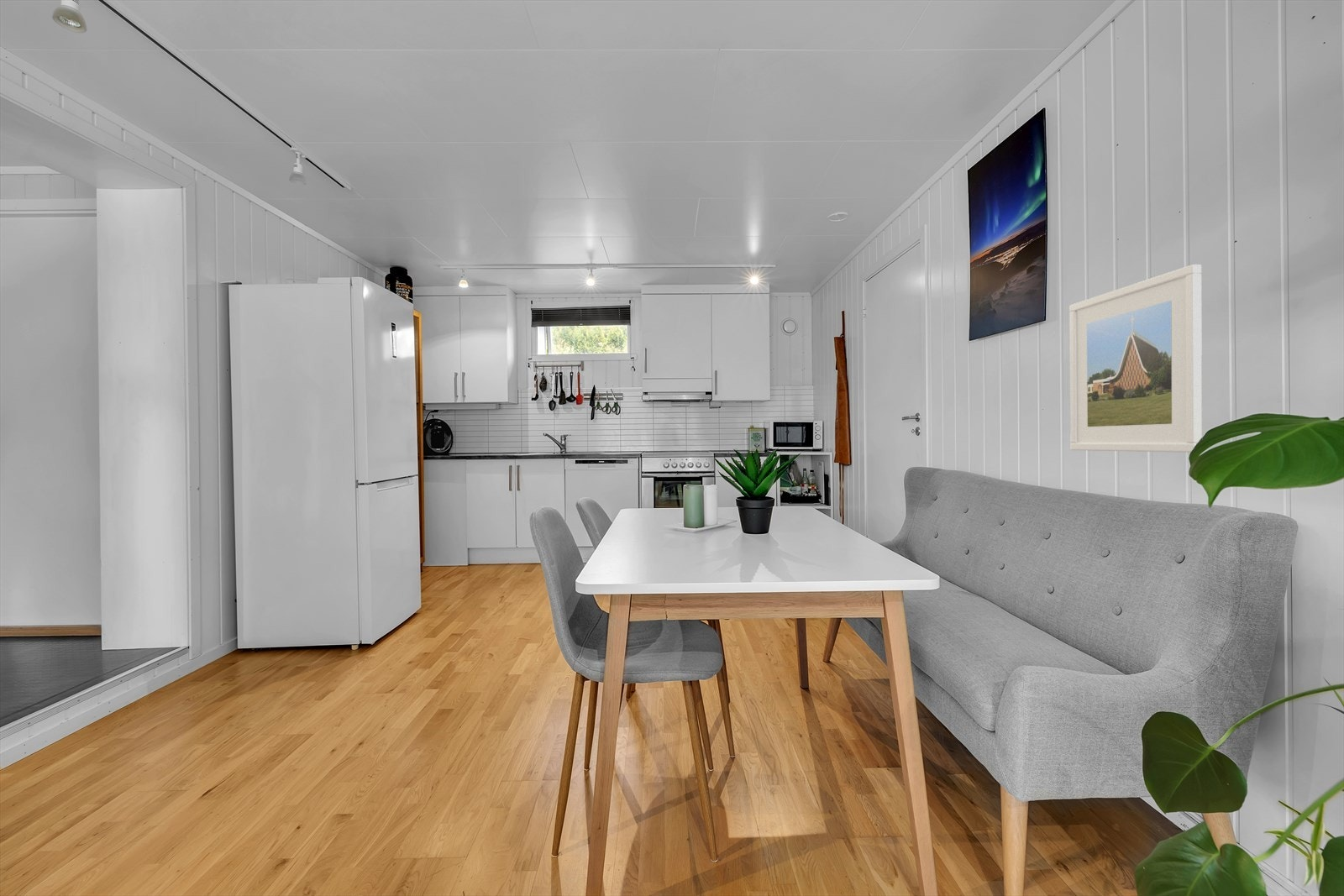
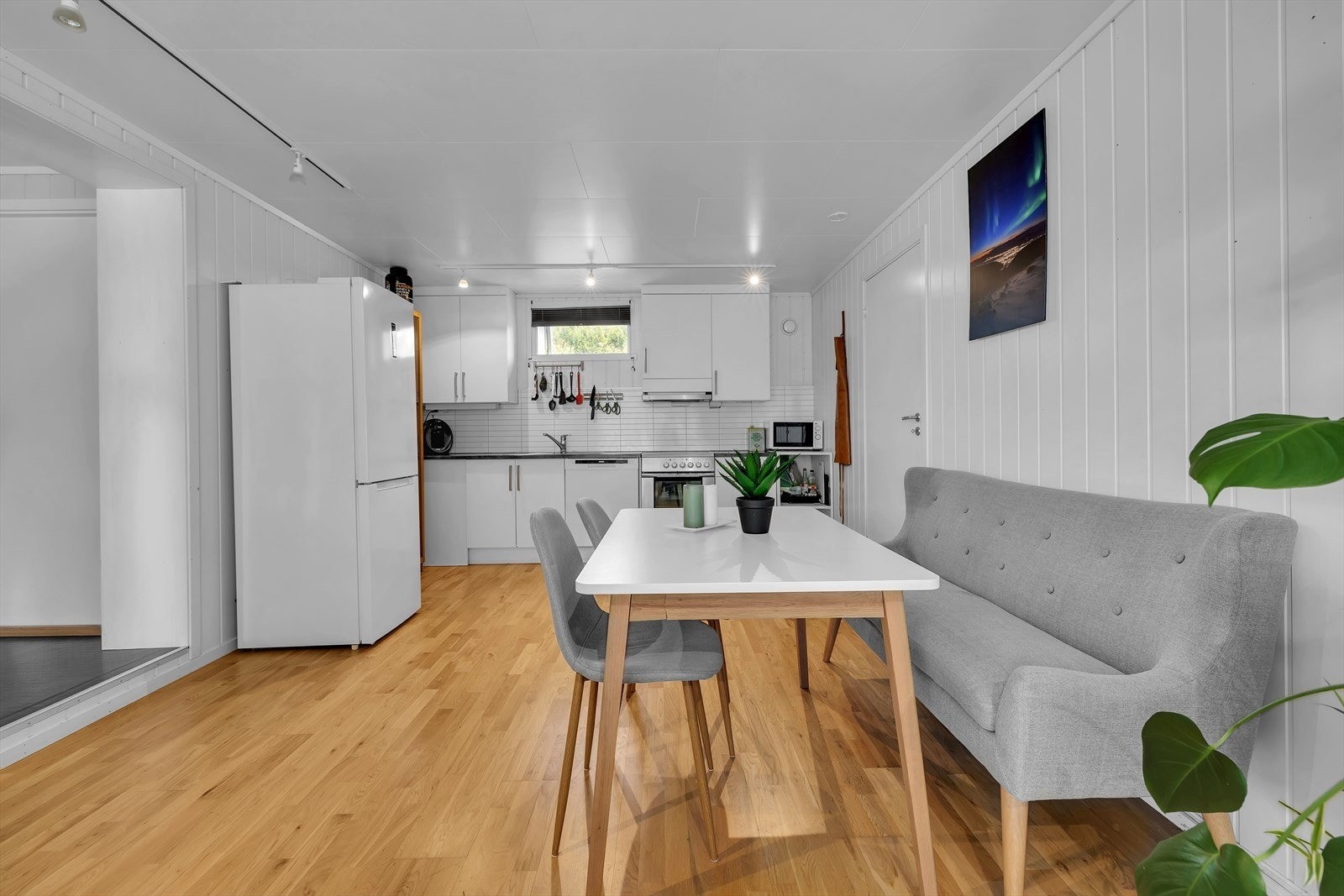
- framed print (1127, 369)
